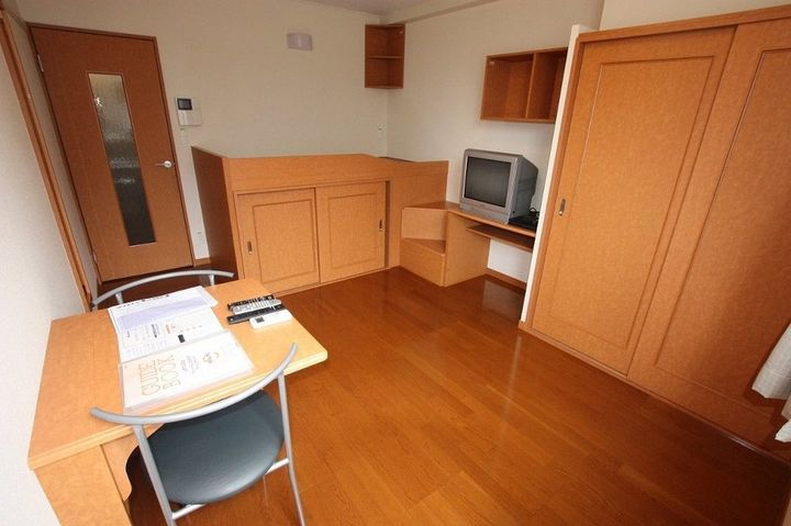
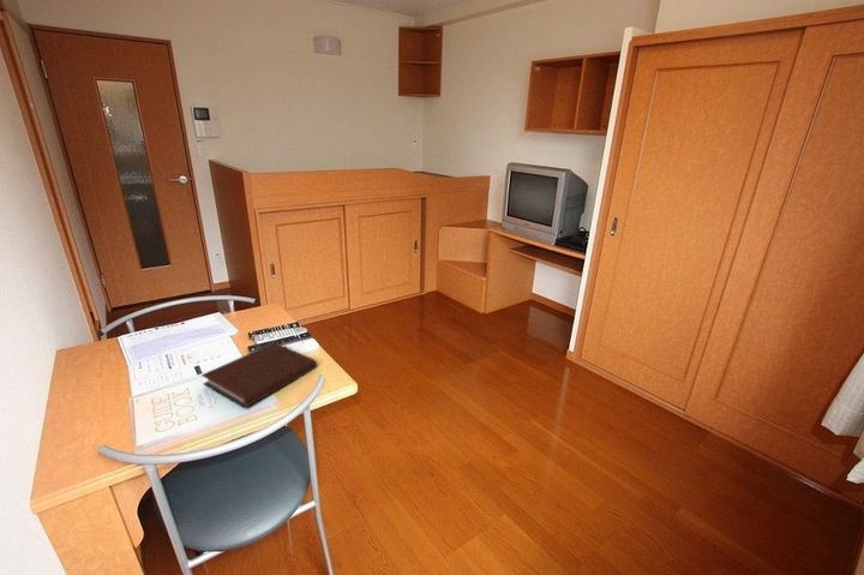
+ notebook (262, 371)
